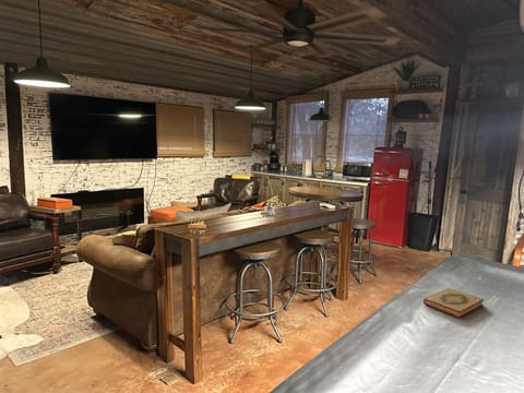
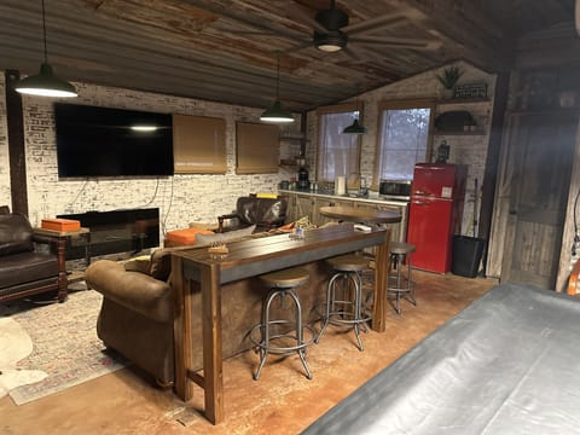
- hardback book (453, 301)
